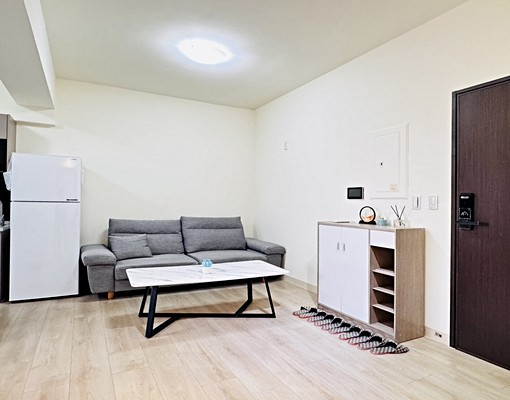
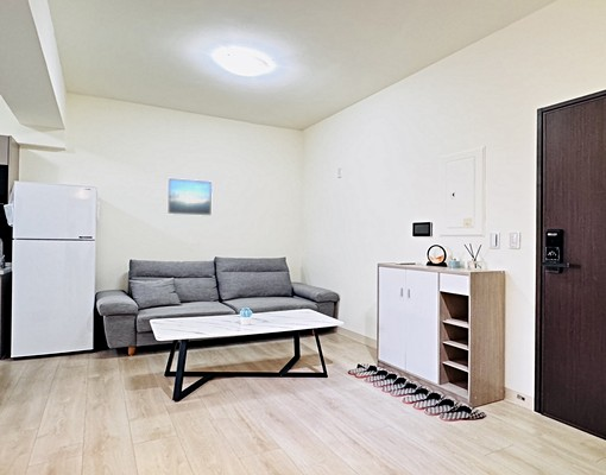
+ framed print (190, 197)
